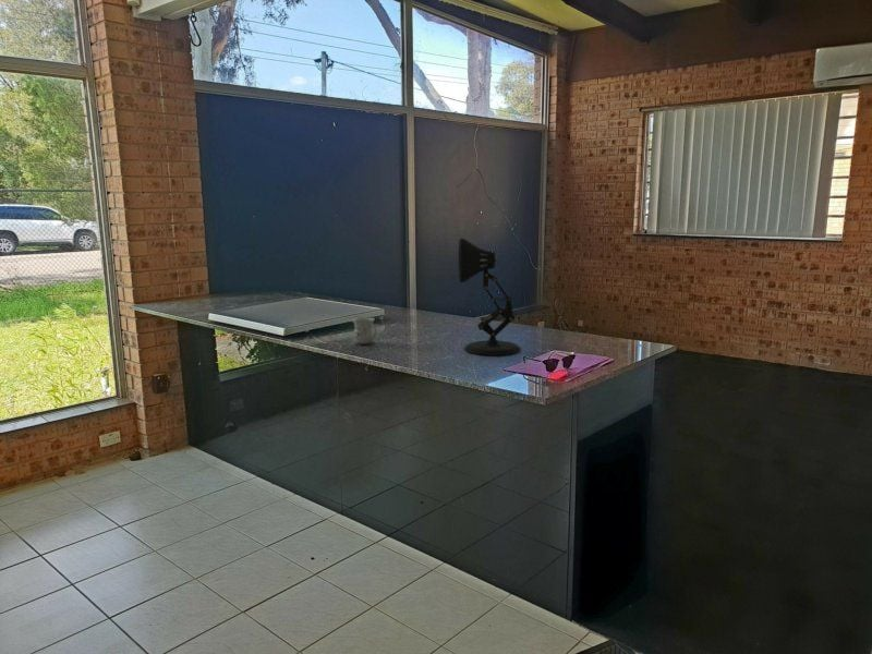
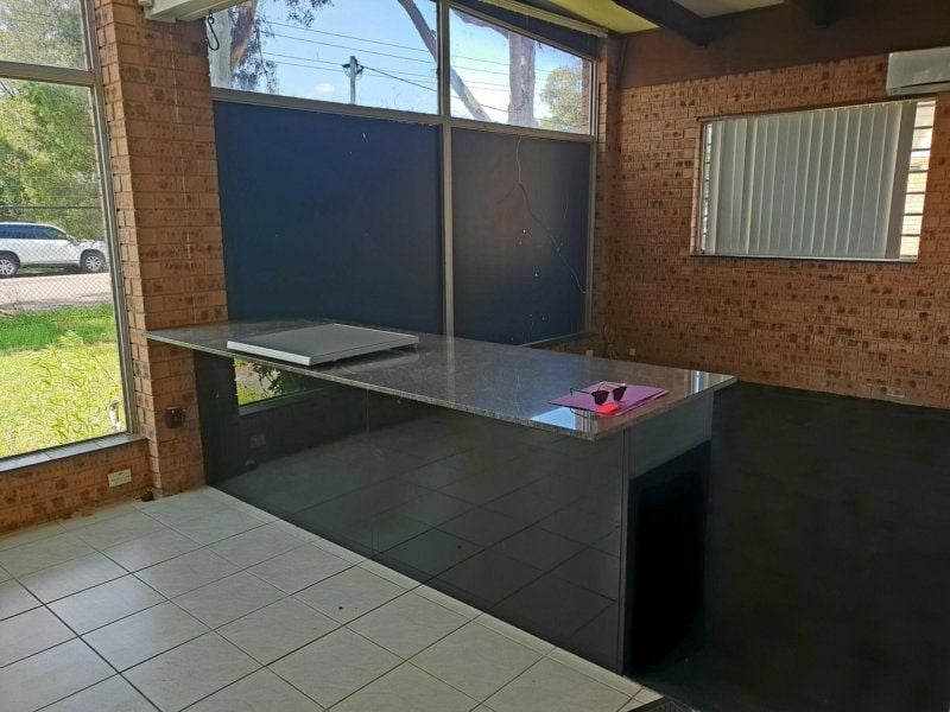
- desk lamp (489, 293)
- mug (366, 331)
